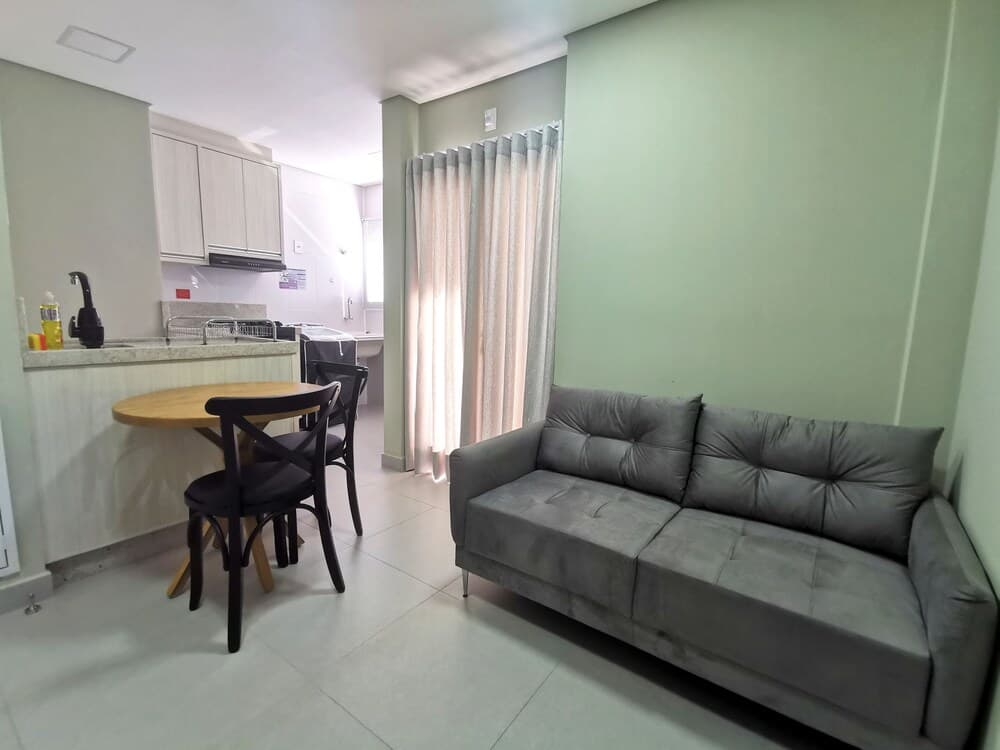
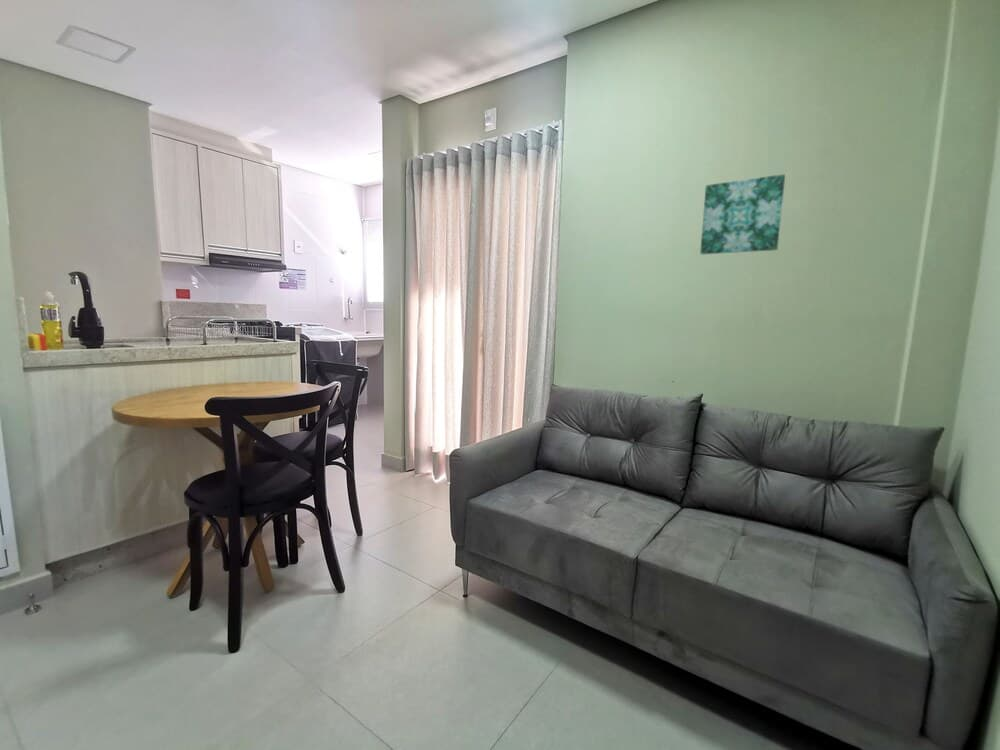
+ wall art (740, 216)
